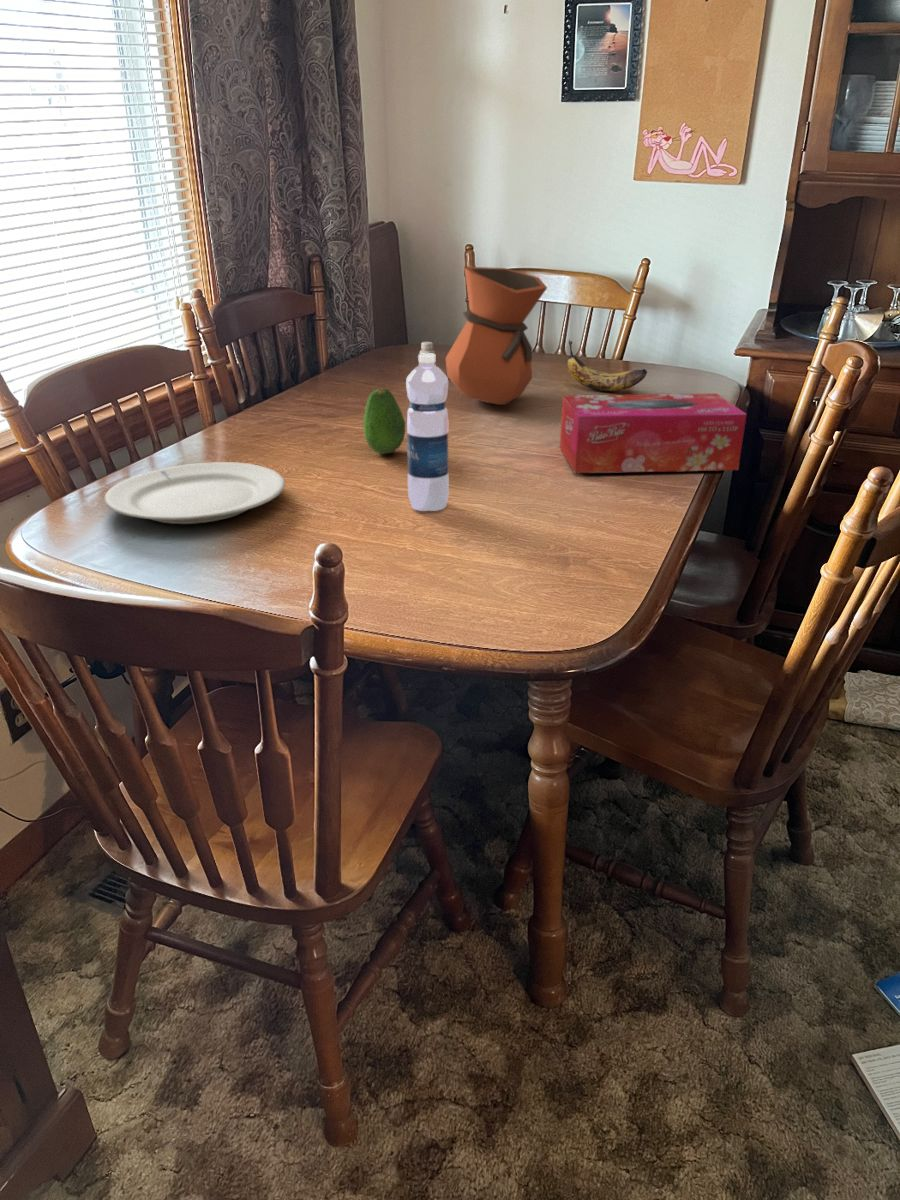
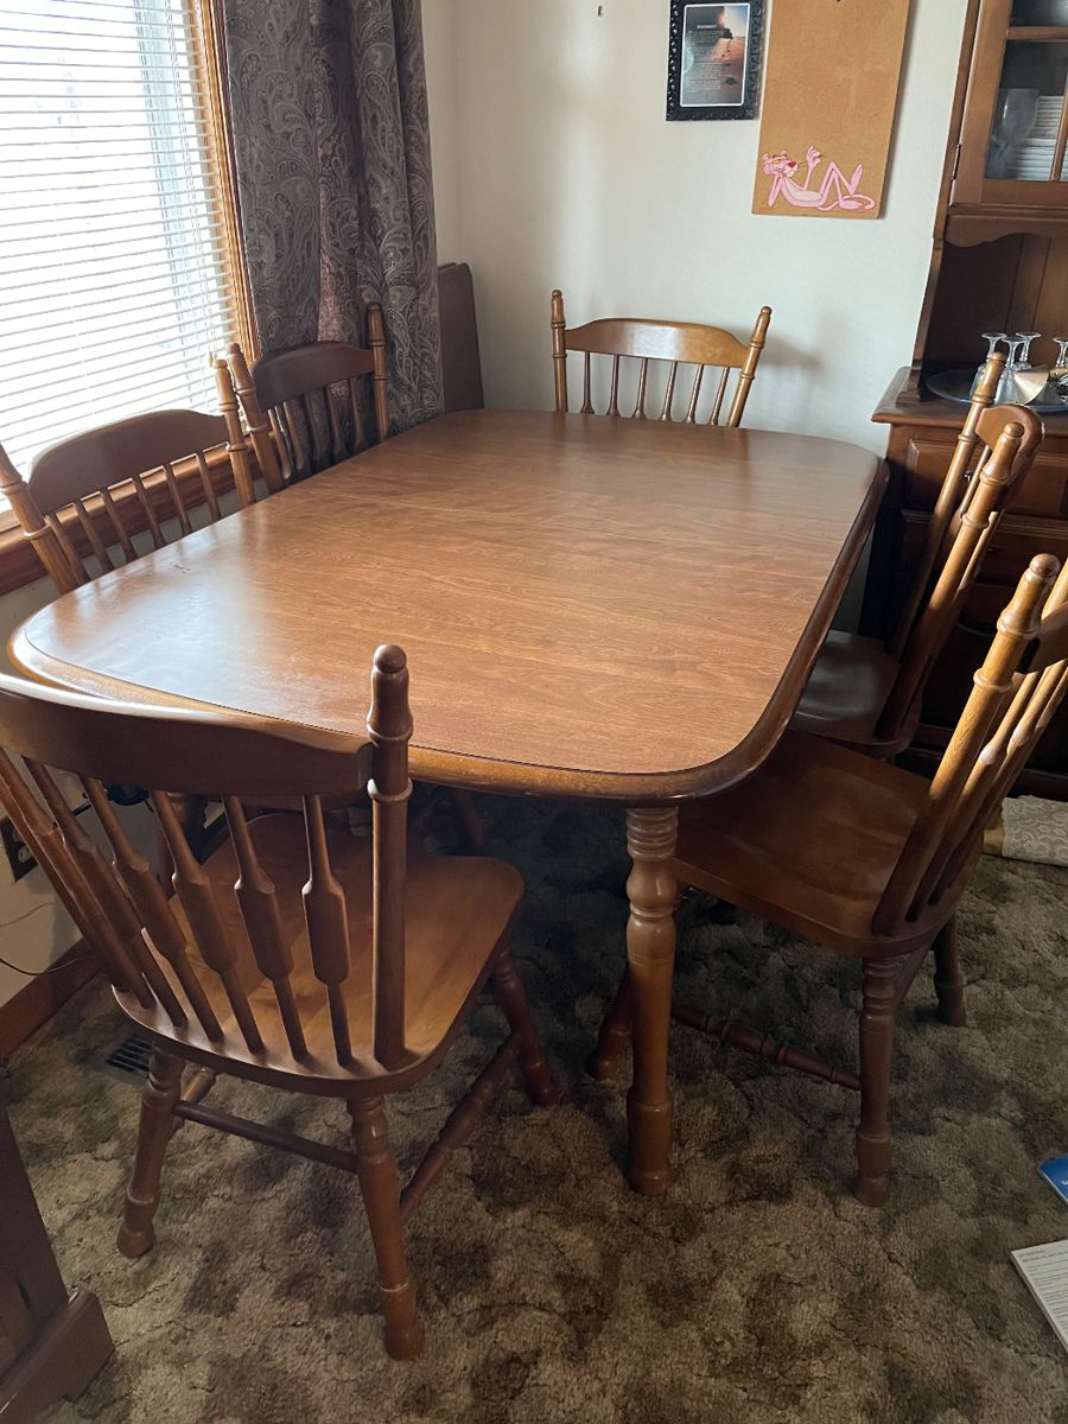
- tissue box (648, 432)
- vase (496, 337)
- fruit (384, 421)
- water bottle (427, 433)
- banana (602, 372)
- chinaware (197, 495)
- saltshaker (429, 353)
